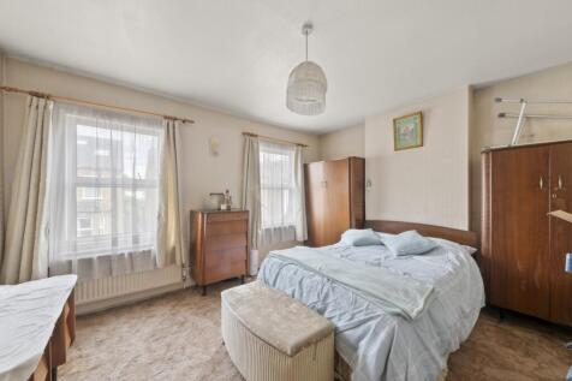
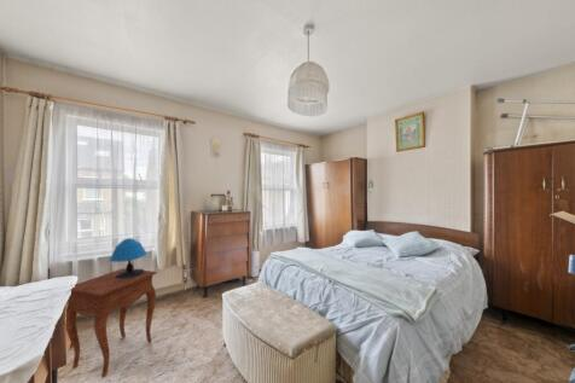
+ table lamp (128, 256)
+ side table (120, 317)
